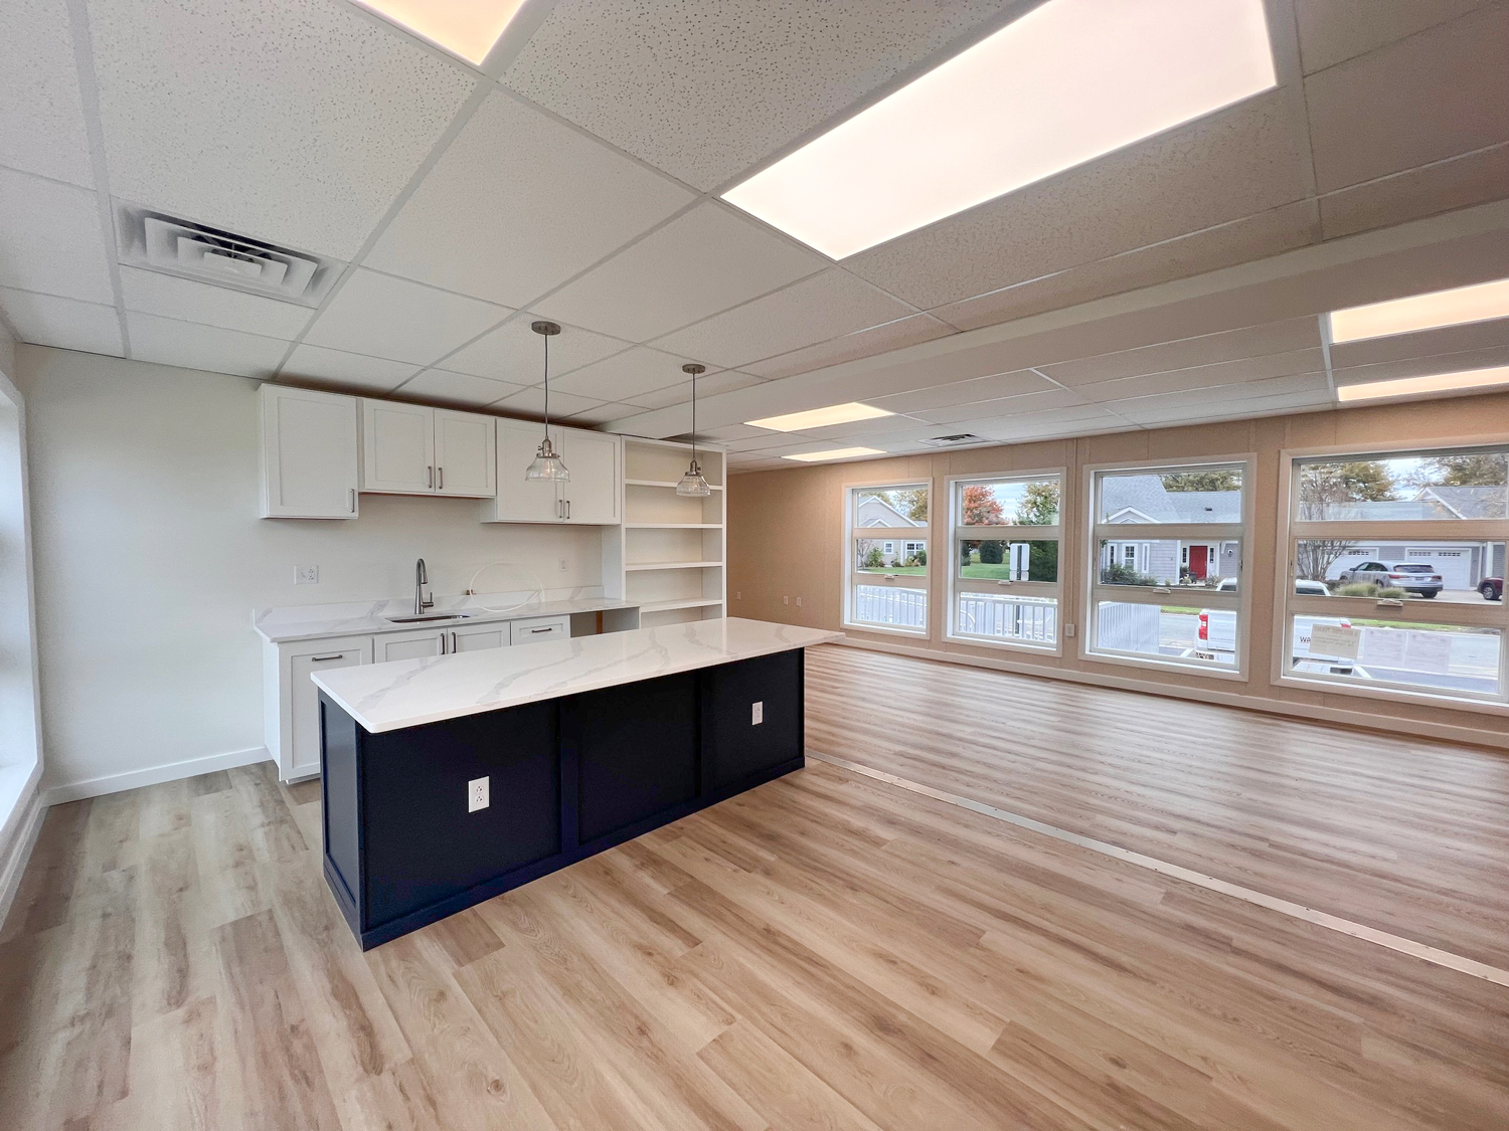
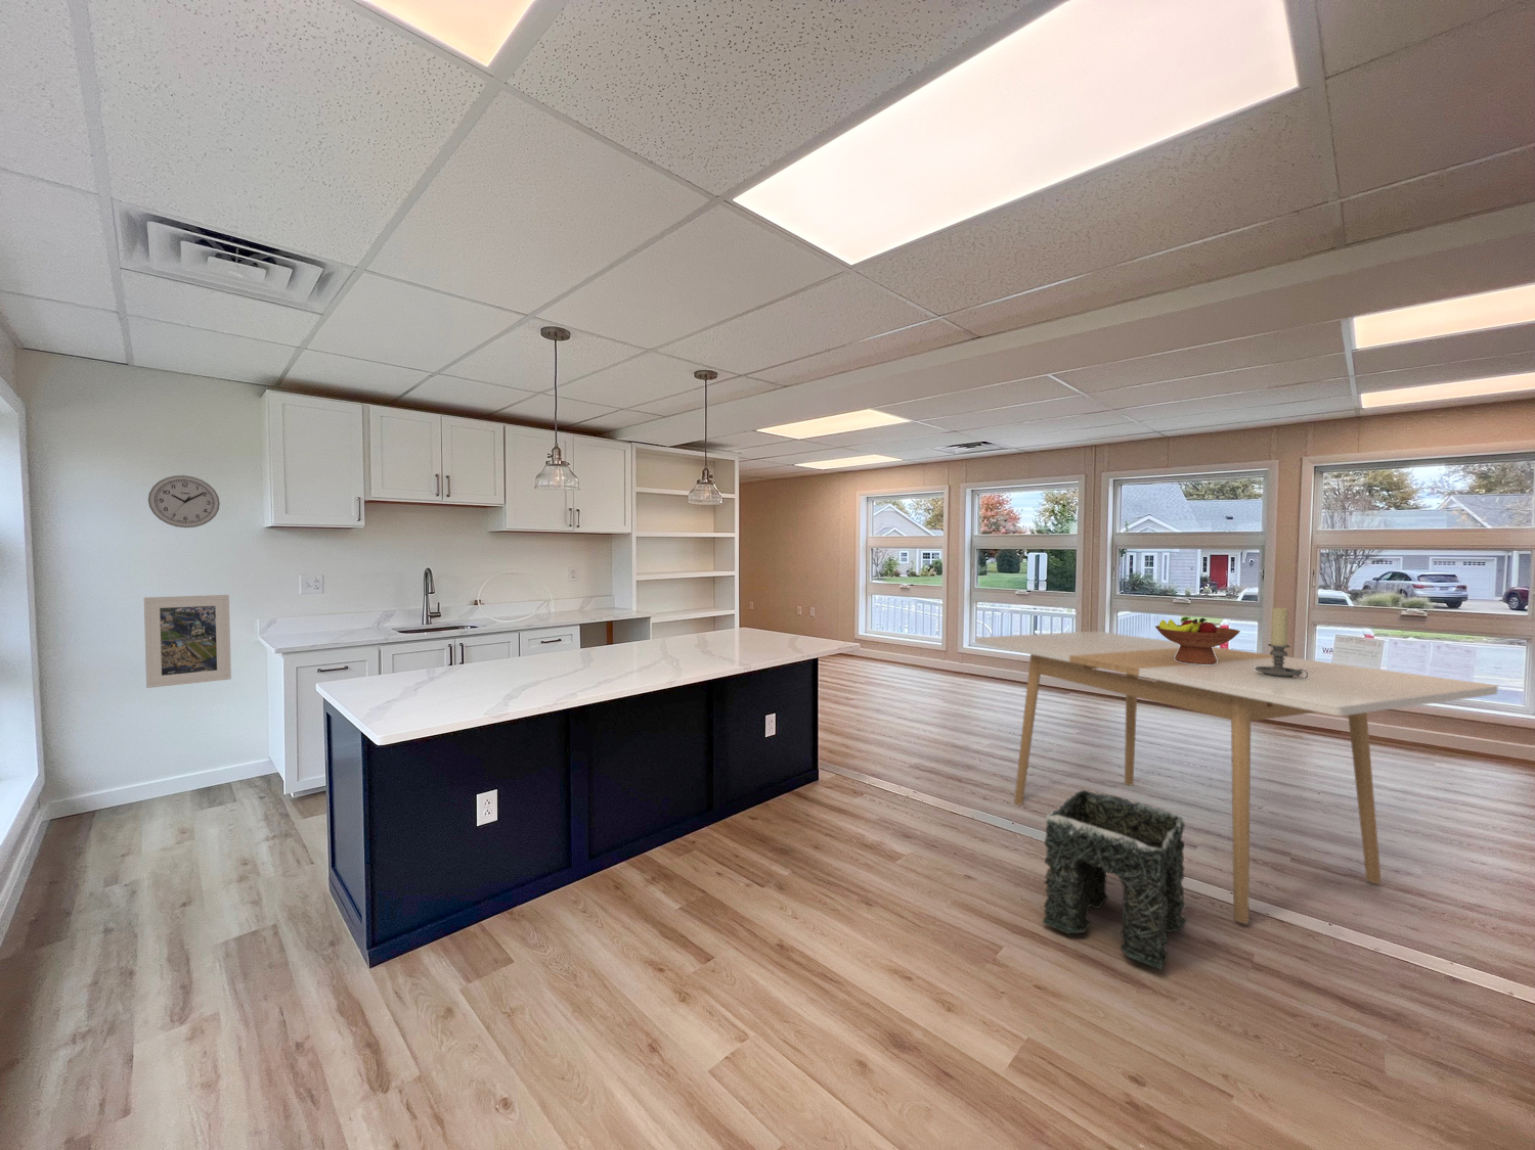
+ fruit bowl (1195, 638)
+ wall clock (184, 501)
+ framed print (189, 639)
+ candle holder (1282, 641)
+ stone arch (1114, 870)
+ dining table (1181, 708)
